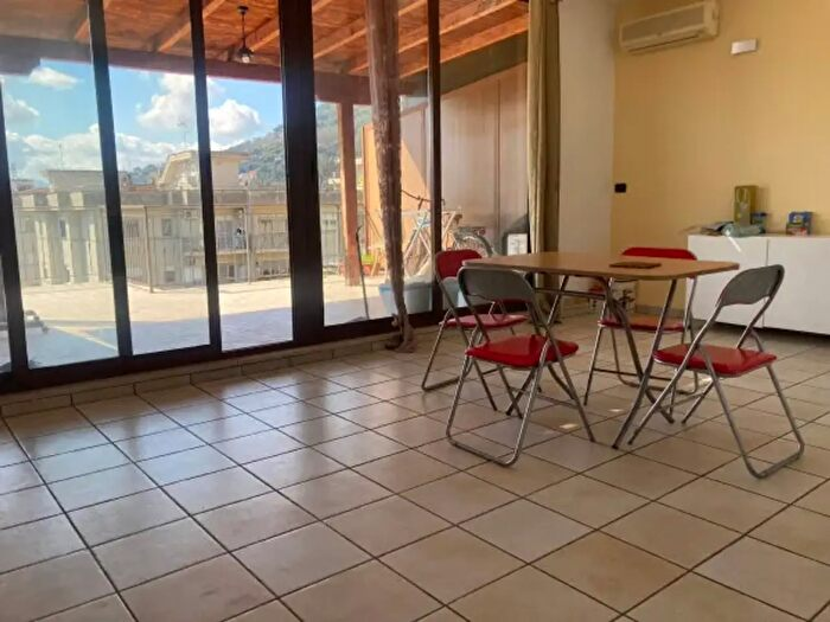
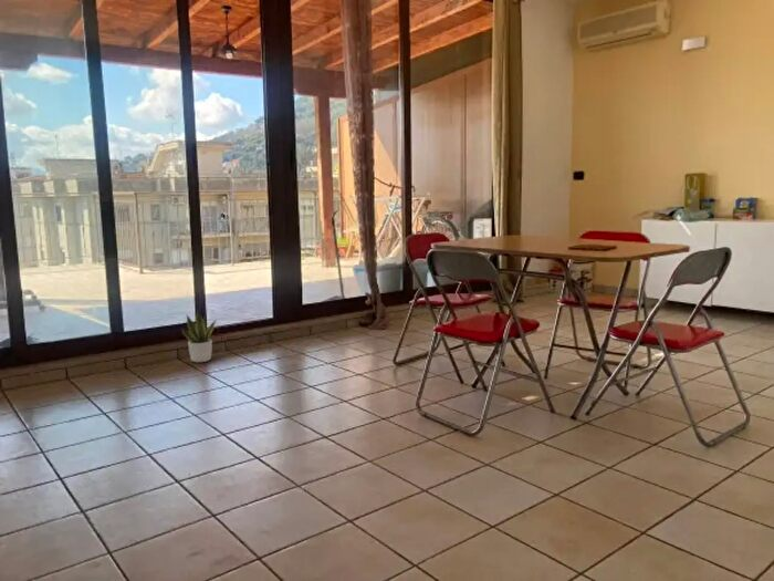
+ potted plant (200, 334)
